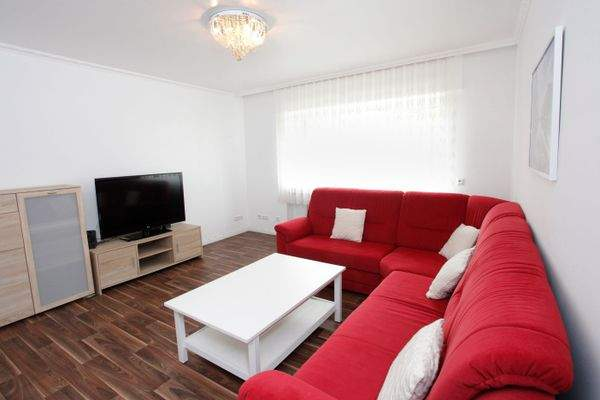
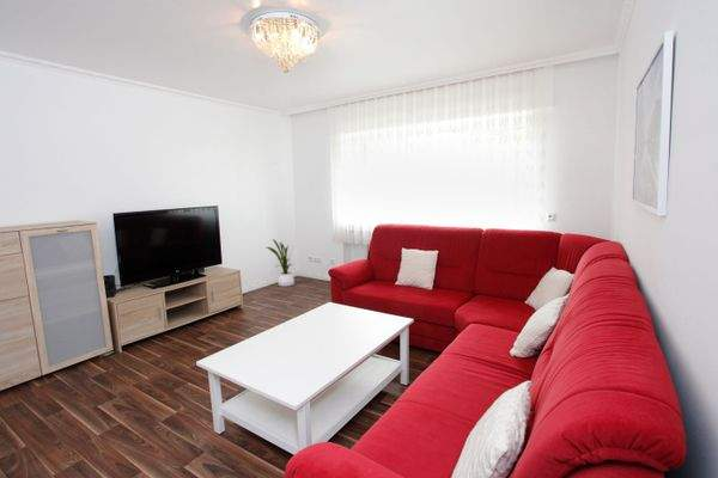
+ house plant (282, 261)
